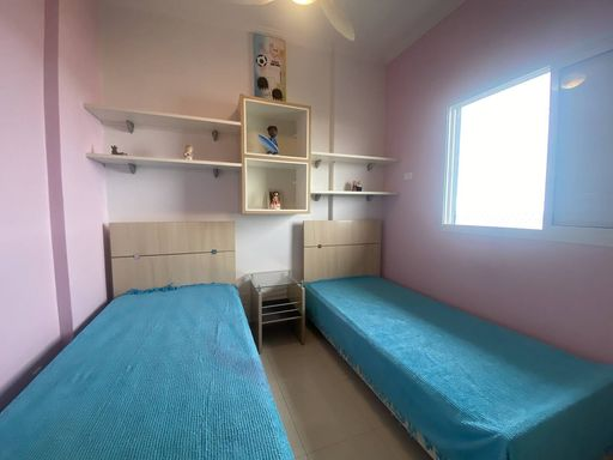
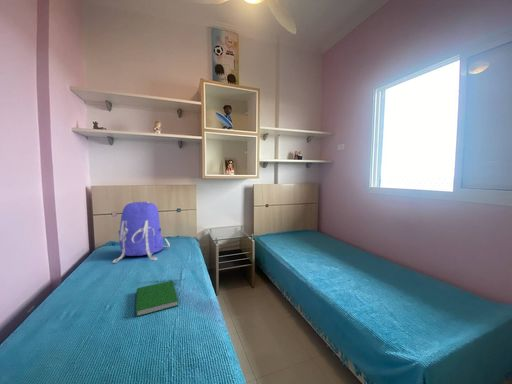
+ backpack (140, 228)
+ hardcover book (156, 296)
